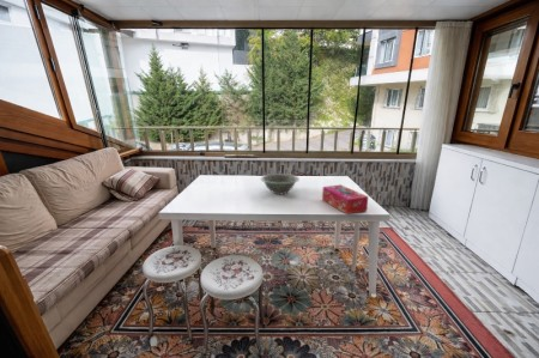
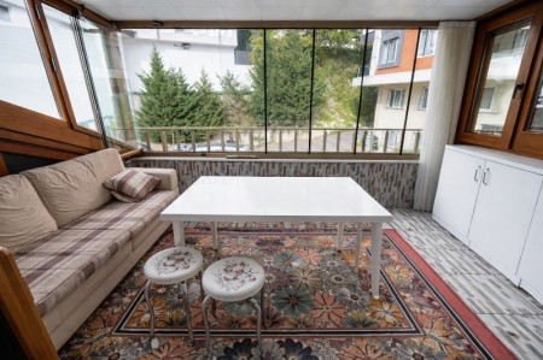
- tissue box (343, 198)
- decorative bowl (279, 184)
